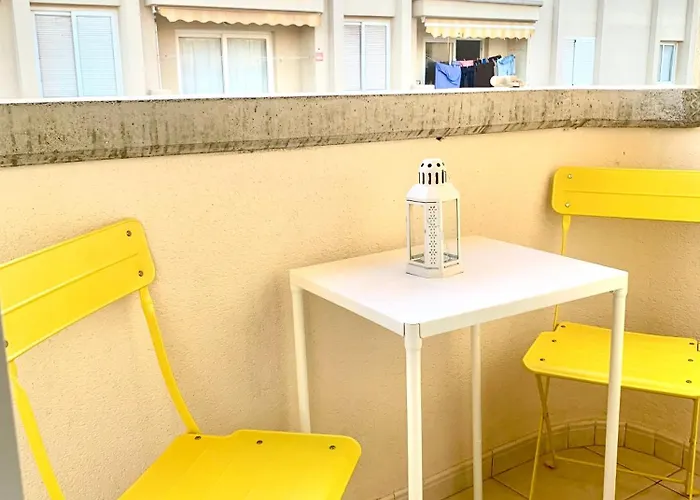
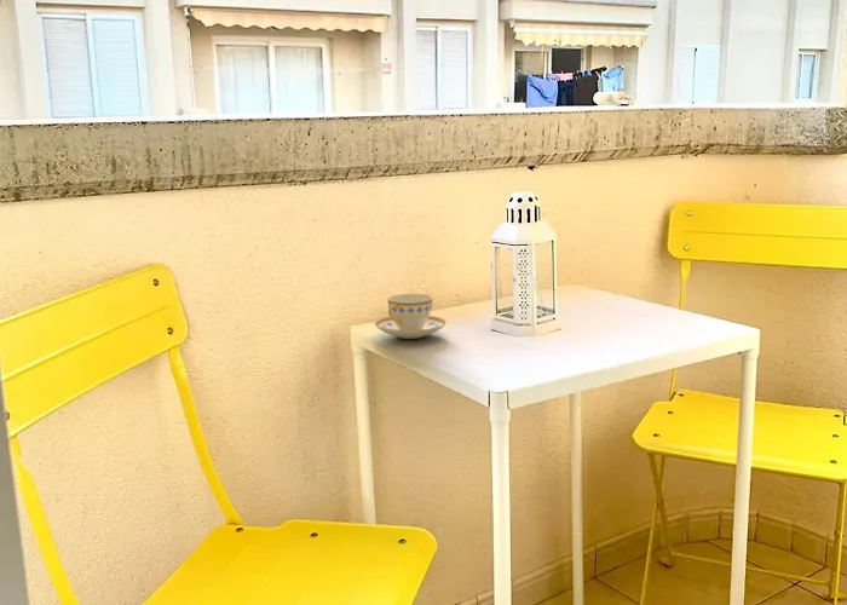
+ teacup (410, 316)
